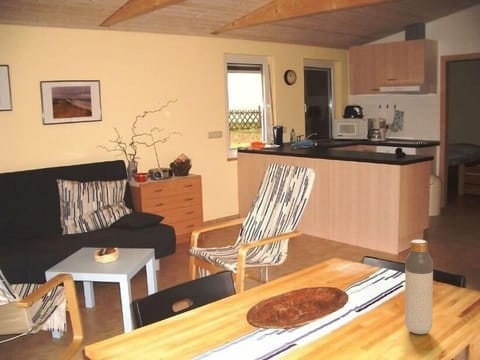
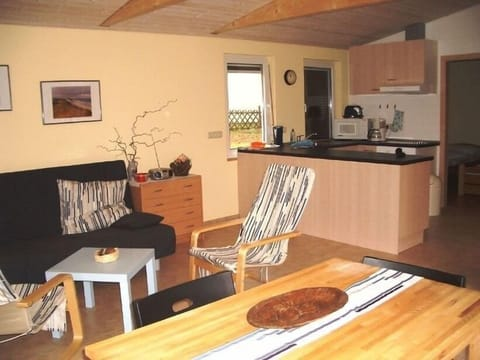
- bottle (418, 286)
